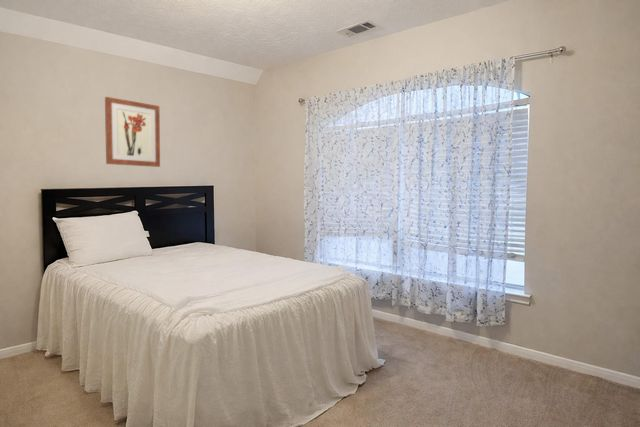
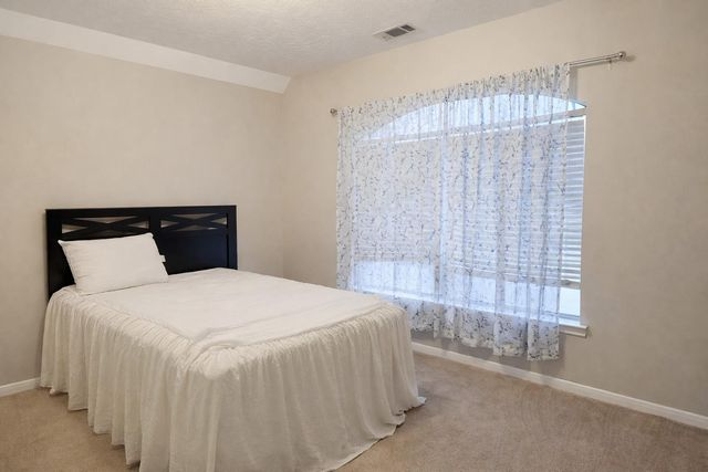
- wall art (133, 133)
